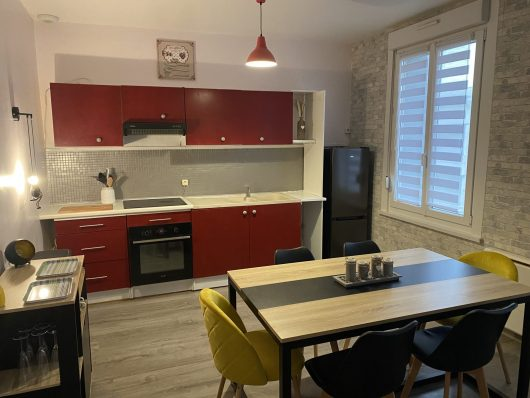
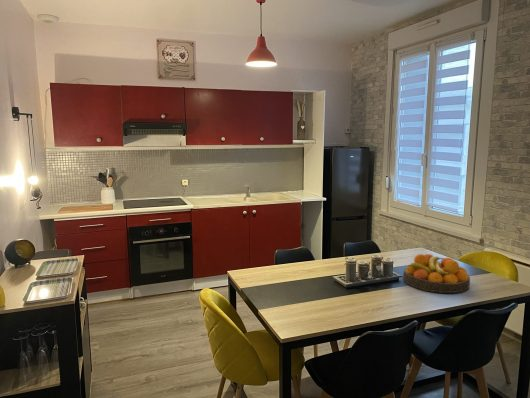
+ fruit bowl (436, 269)
